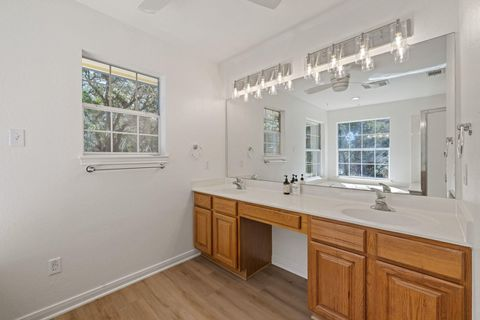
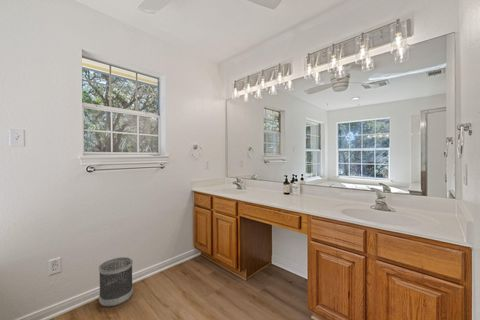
+ wastebasket (116, 280)
